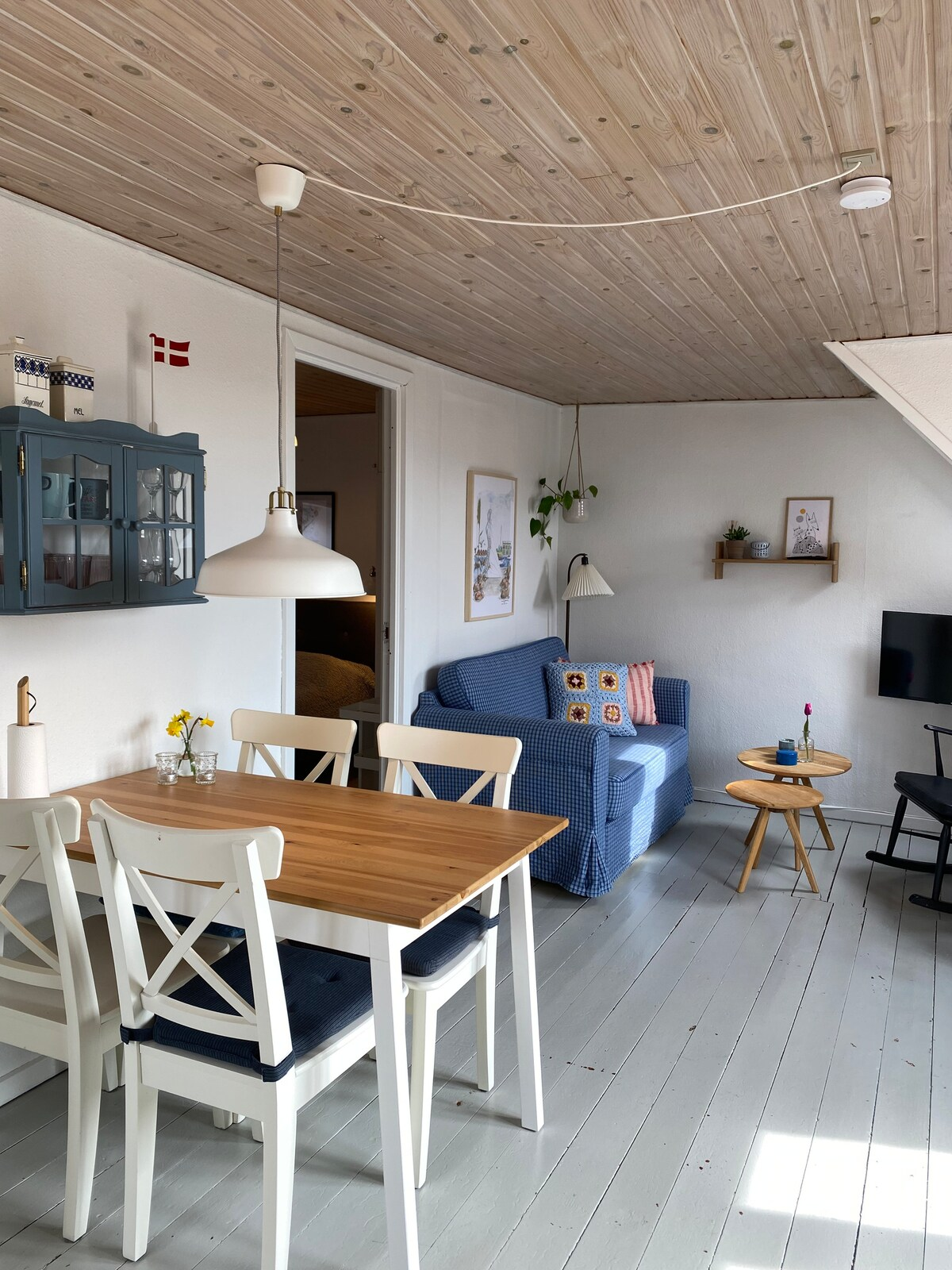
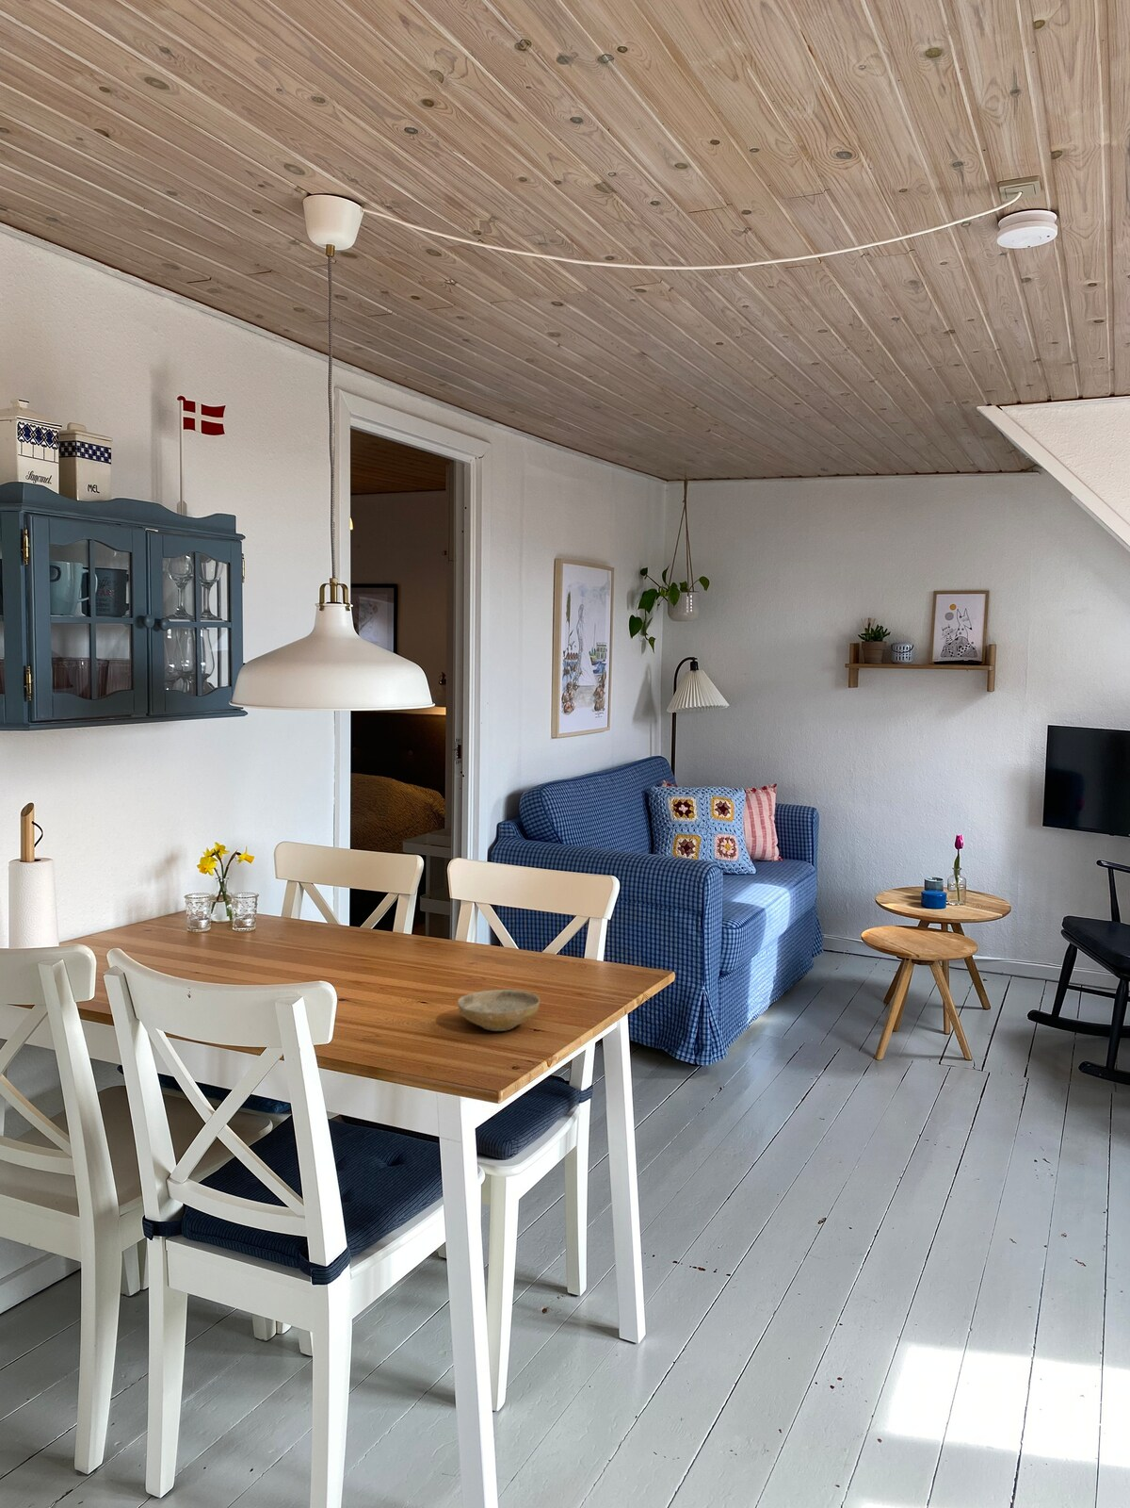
+ ceramic bowl (499, 1012)
